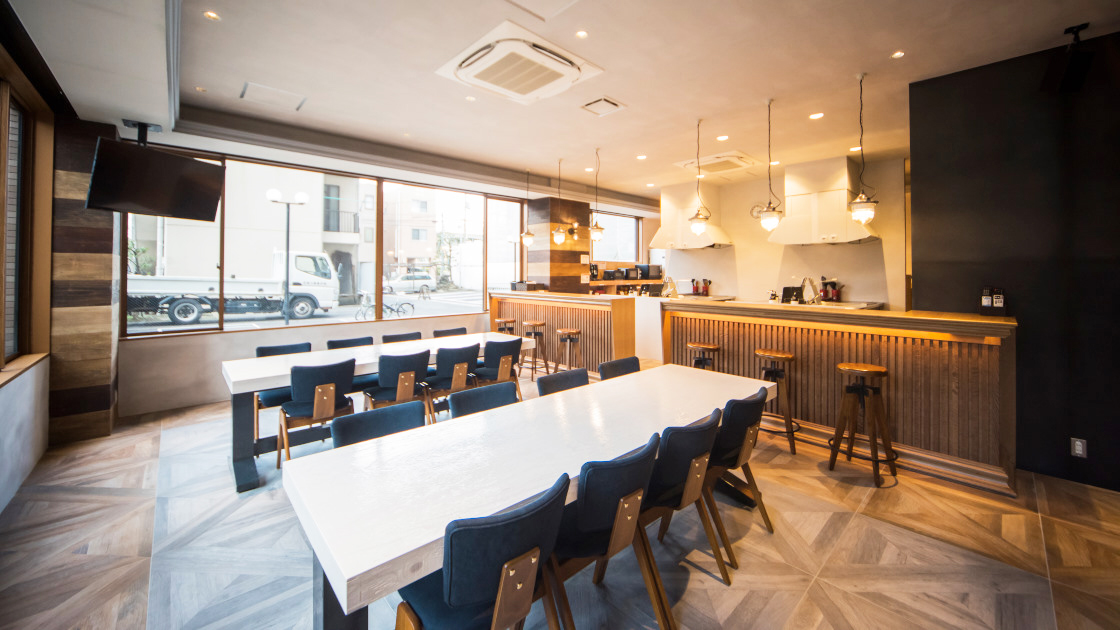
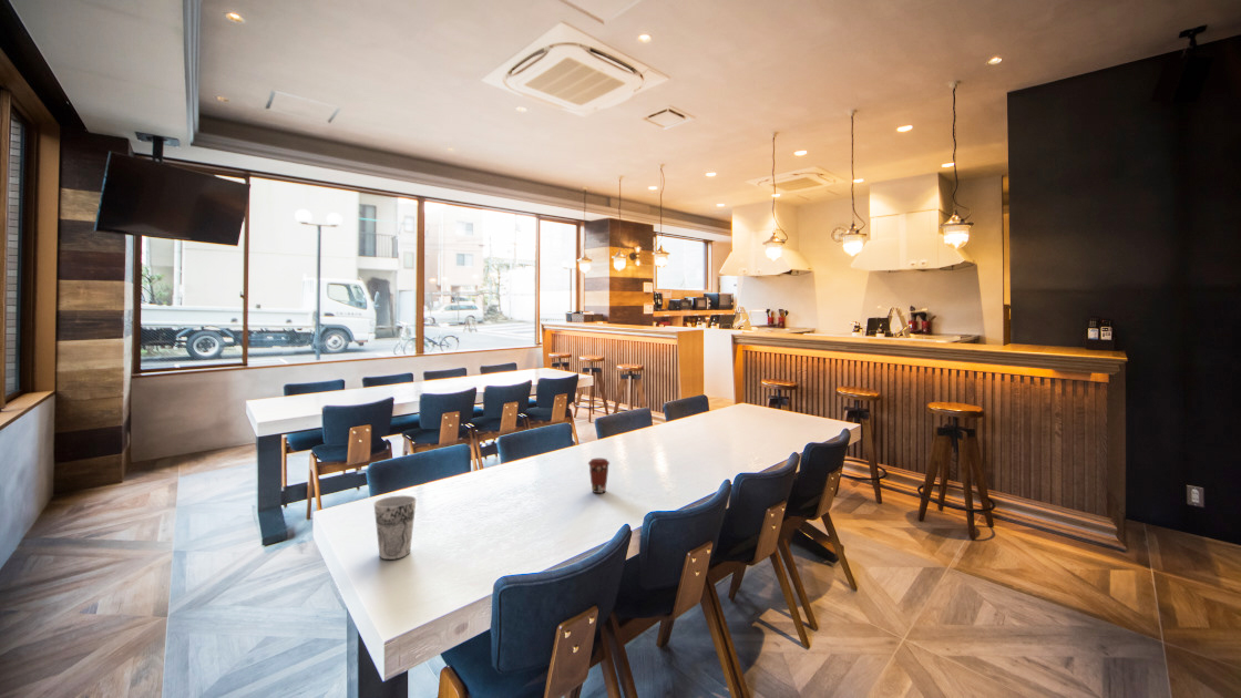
+ coffee cup (598, 475)
+ cup (394, 527)
